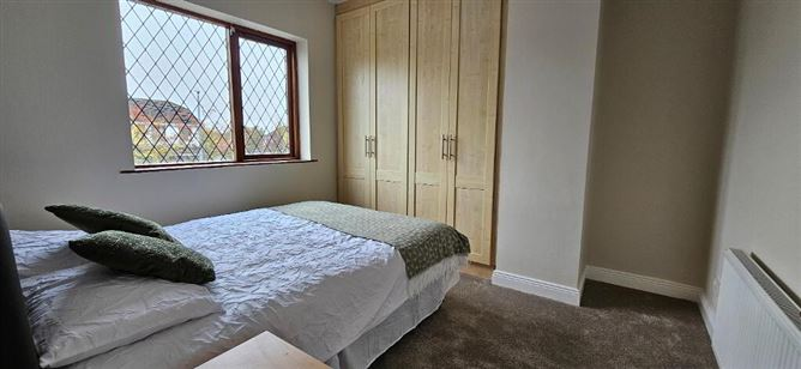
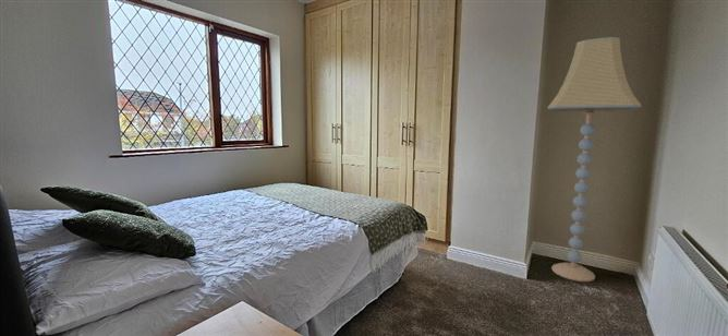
+ floor lamp (584, 163)
